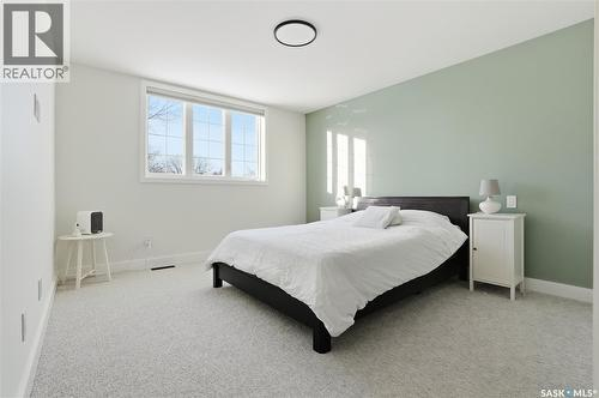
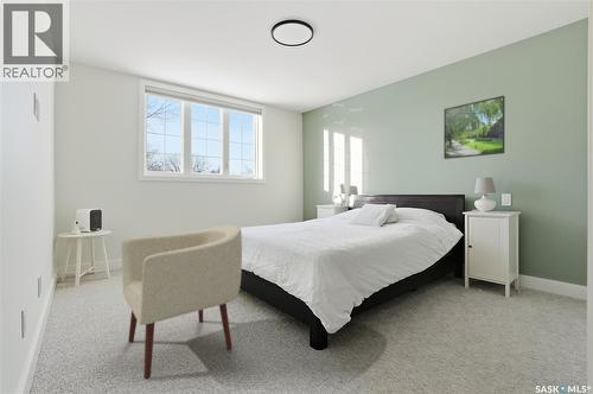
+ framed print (472, 129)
+ armchair (187, 285)
